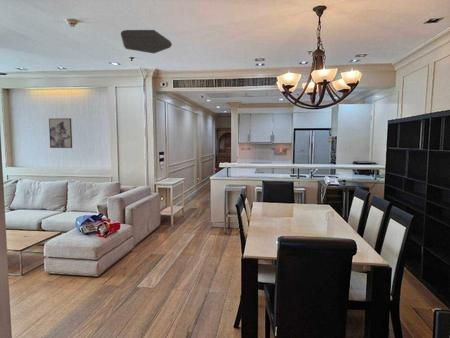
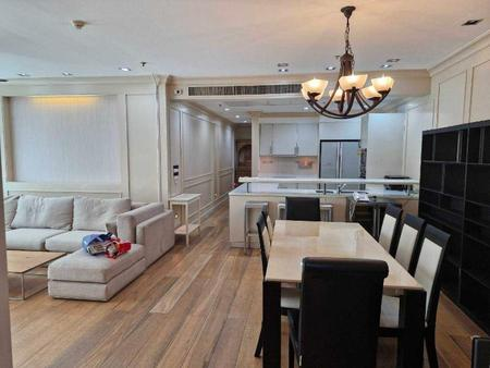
- ceiling light (147, 41)
- wall art (60, 133)
